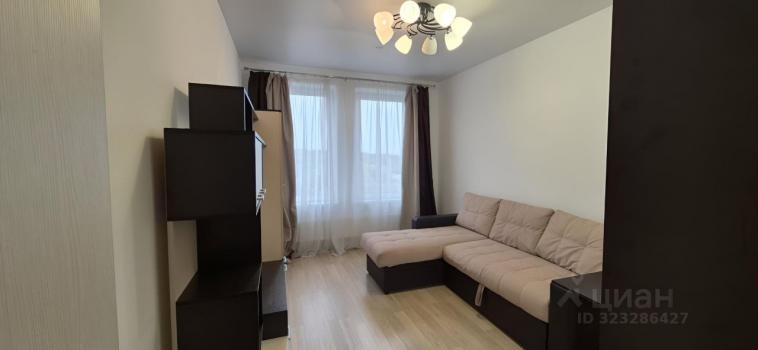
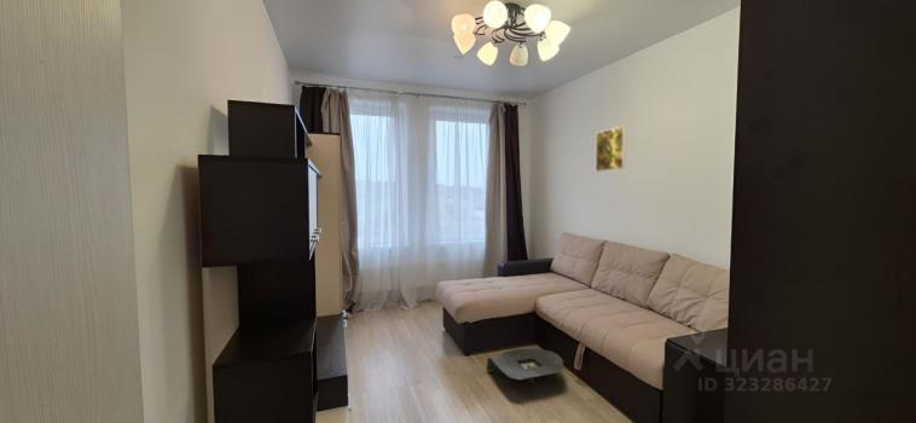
+ bag (529, 369)
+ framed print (609, 150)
